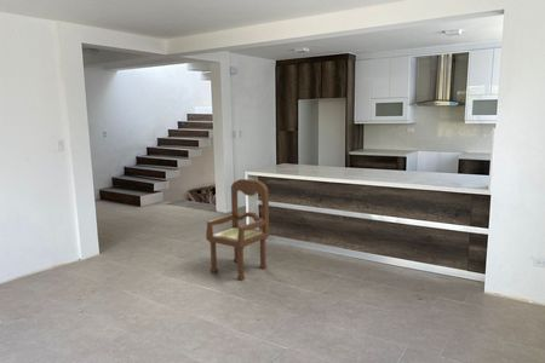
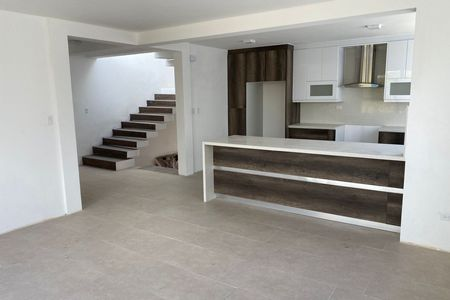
- dining chair (237, 226)
